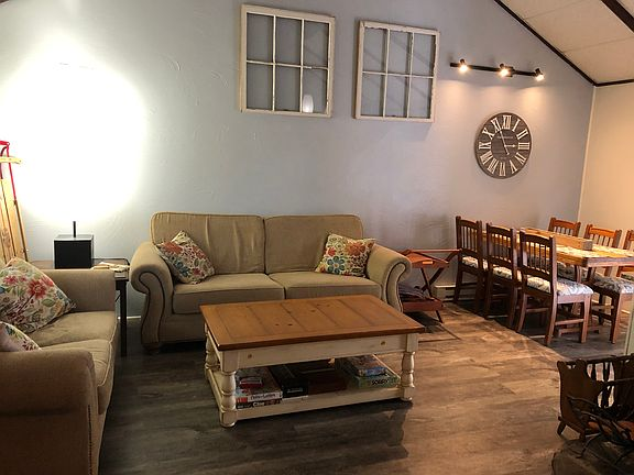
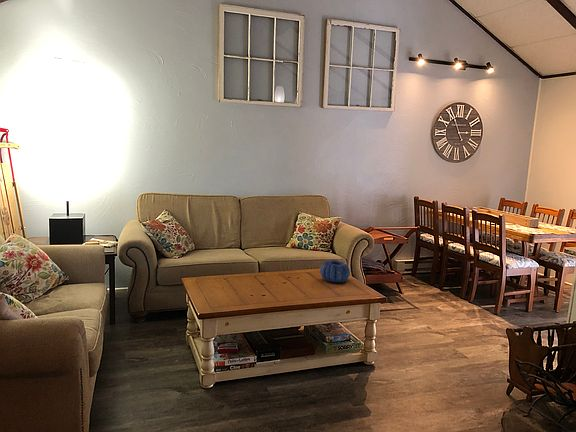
+ decorative bowl (334, 271)
